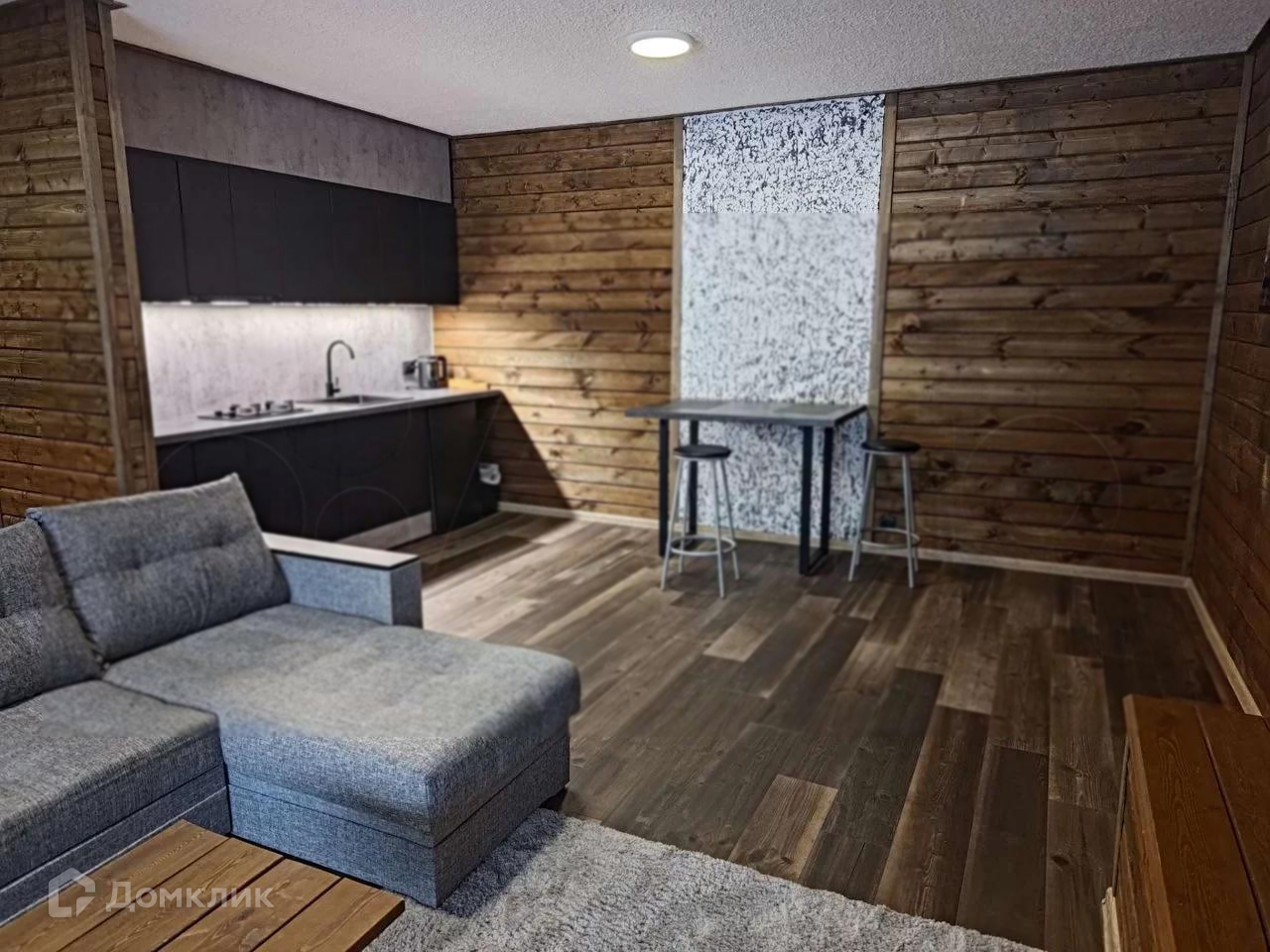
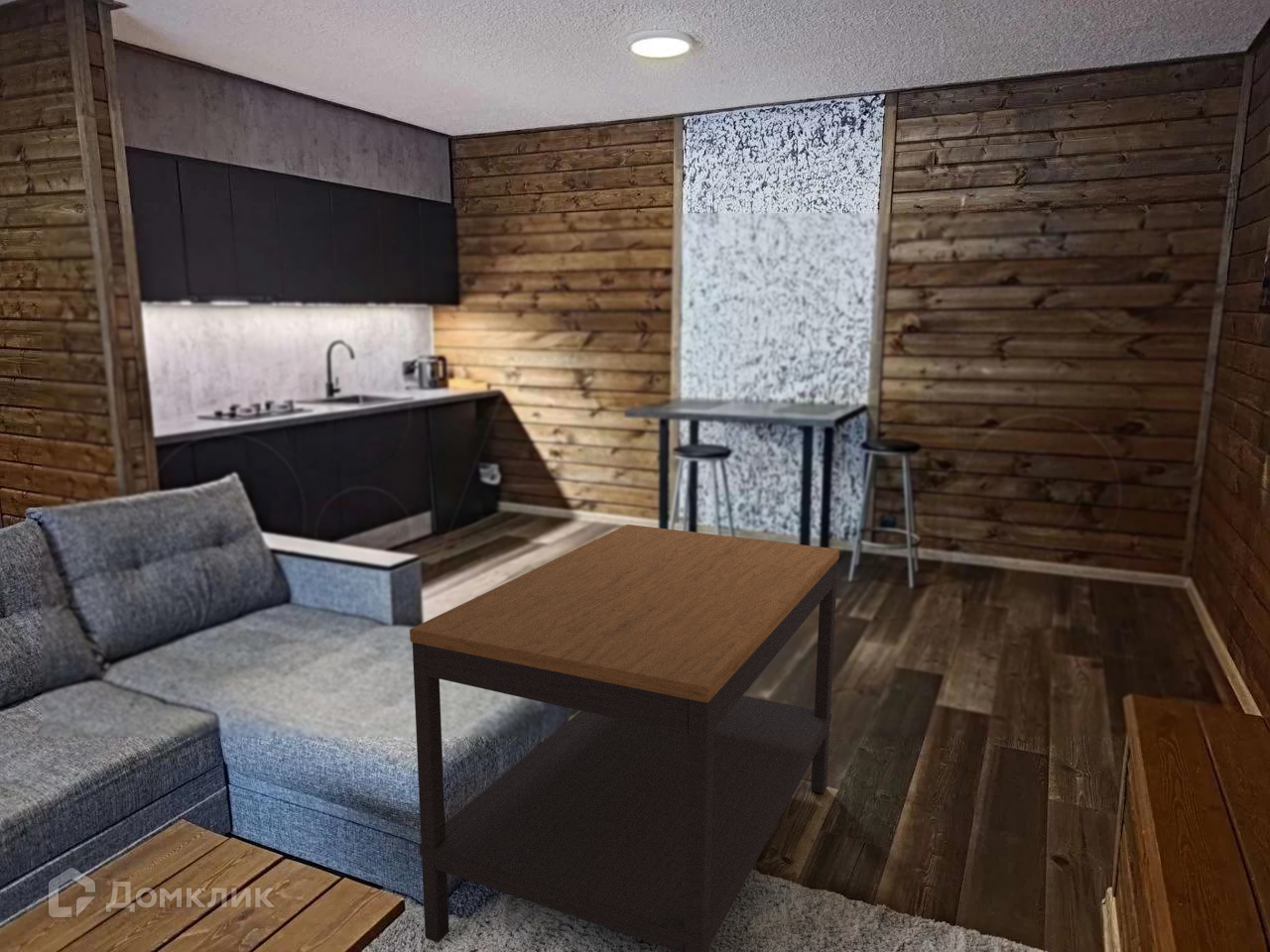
+ side table (655, 721)
